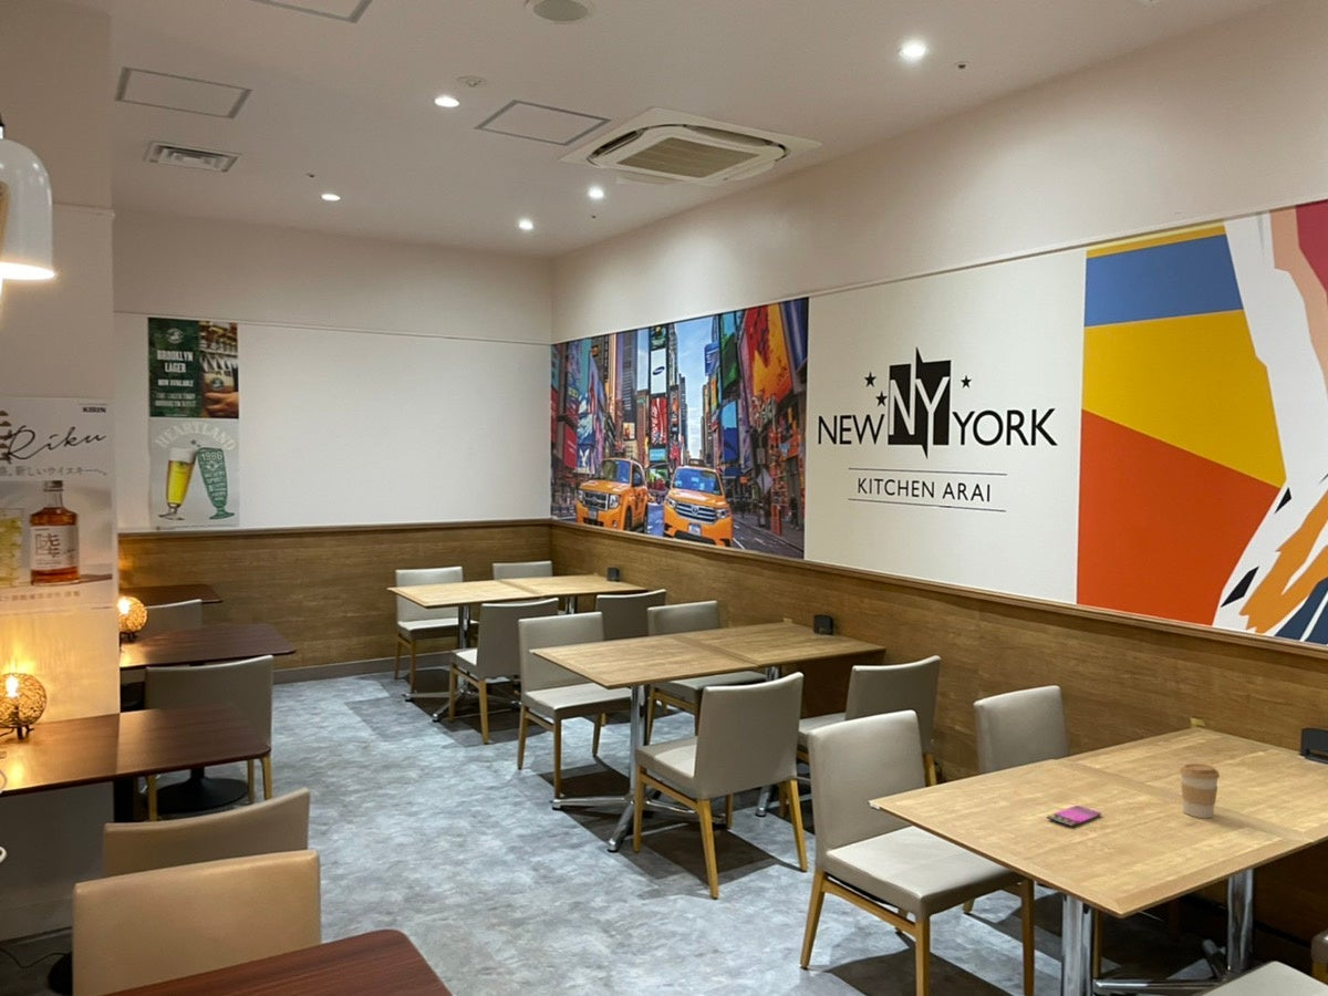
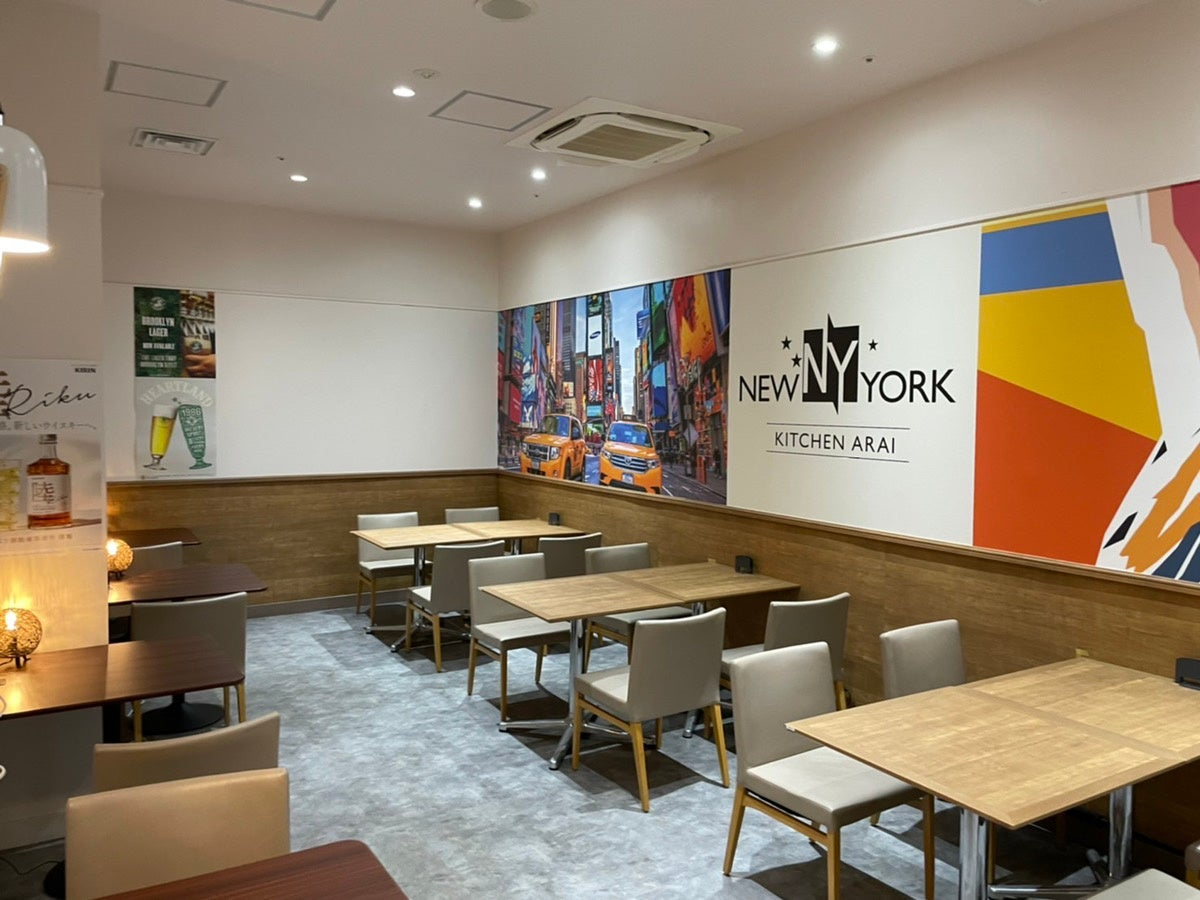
- coffee cup (1199, 789)
- smartphone (1073, 816)
